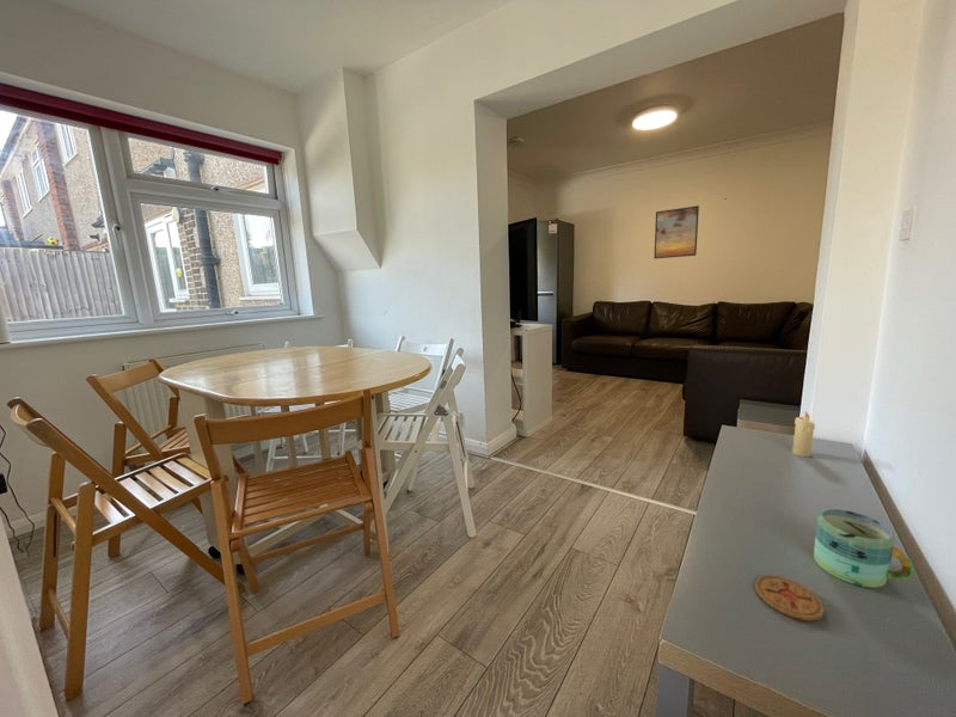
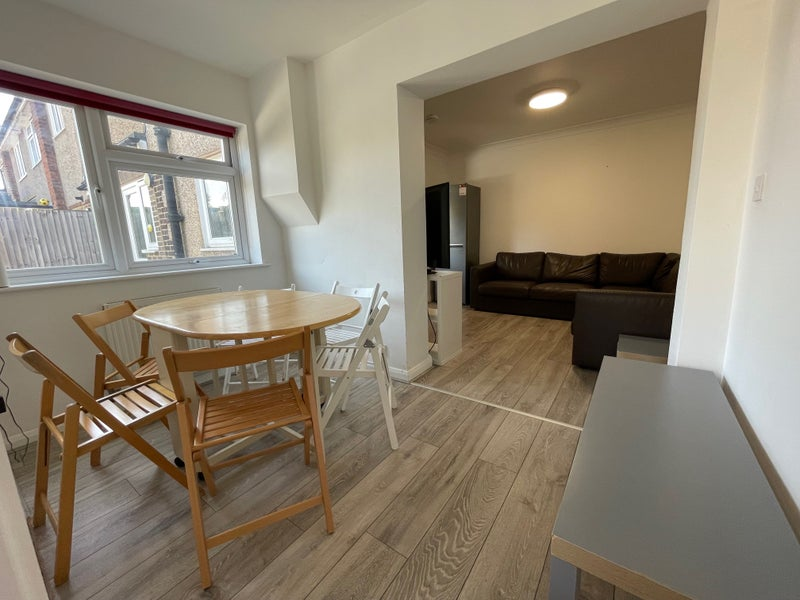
- coaster (788, 596)
- mug (862, 550)
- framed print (675, 233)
- candle (803, 433)
